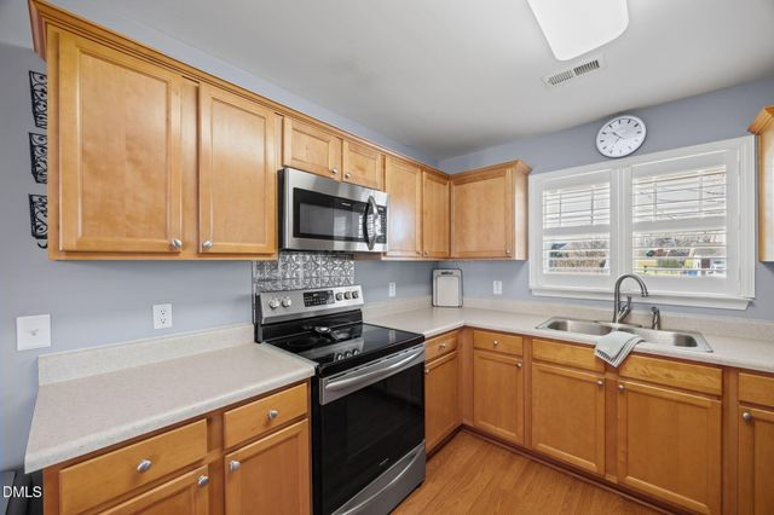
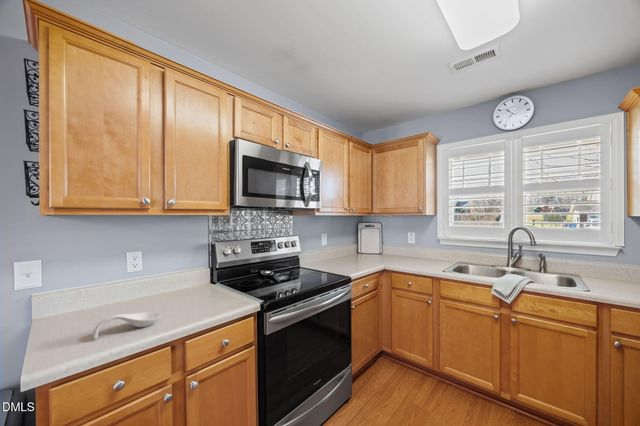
+ spoon rest (129, 320)
